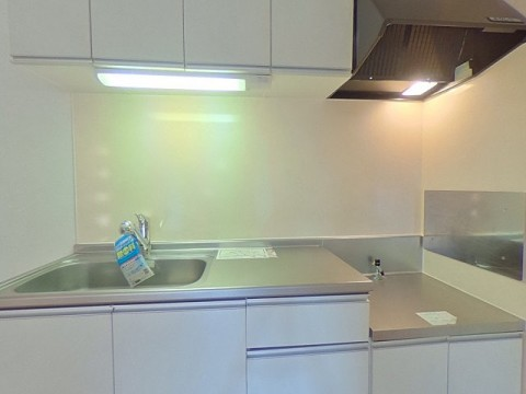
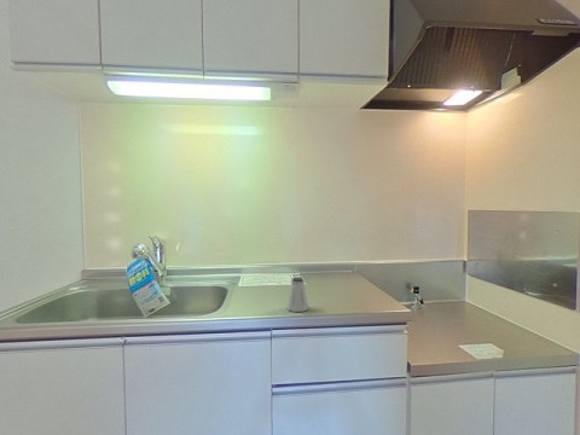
+ saltshaker (297, 292)
